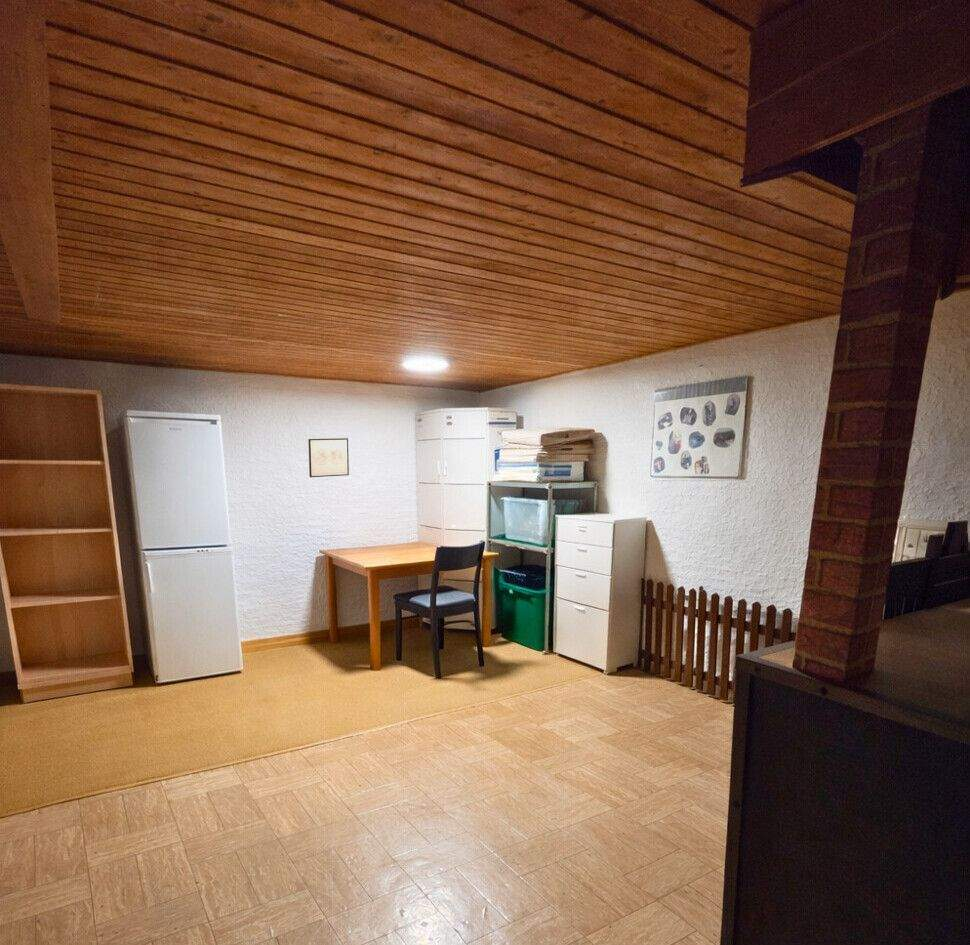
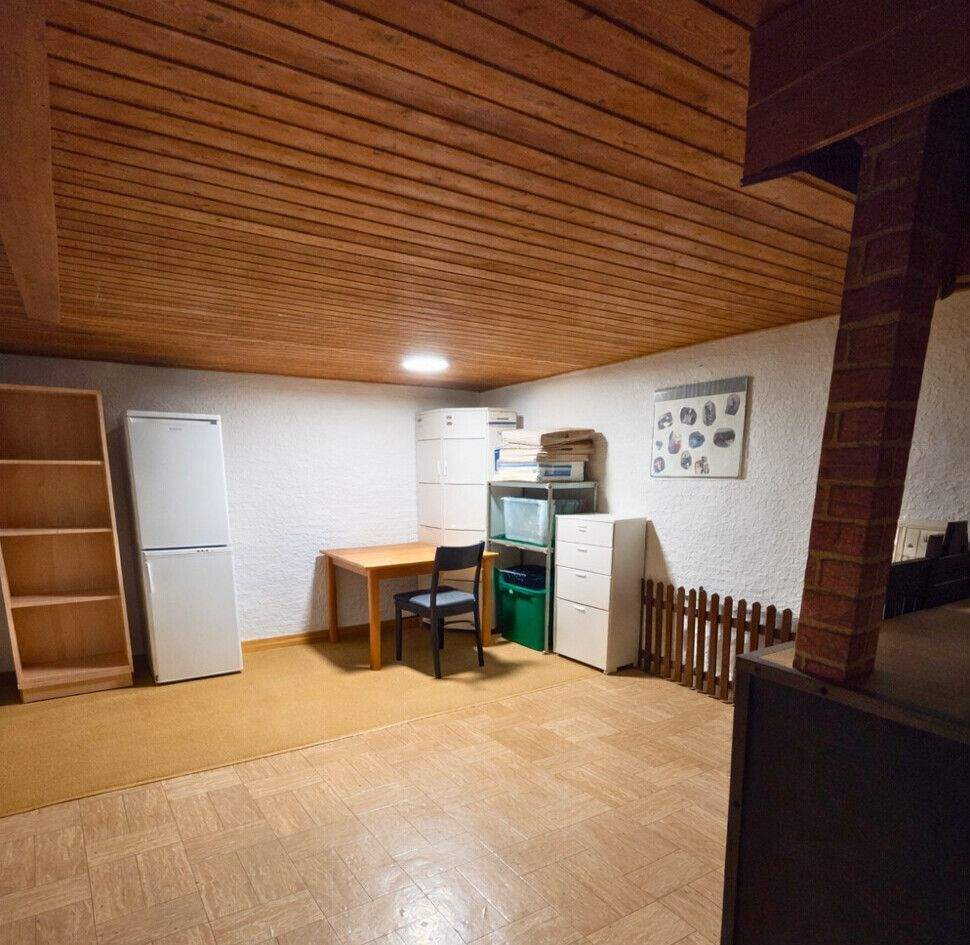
- wall art (329, 457)
